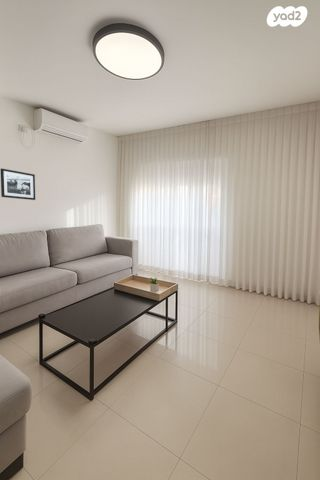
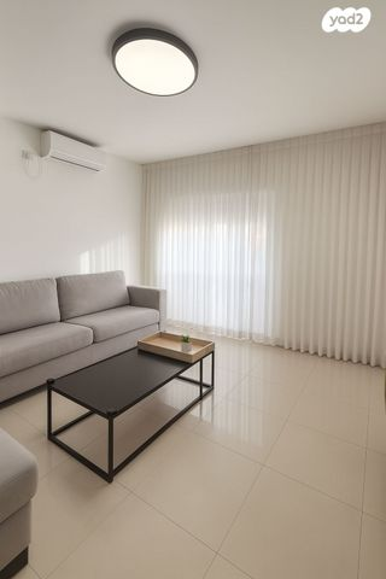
- picture frame (18, 185)
